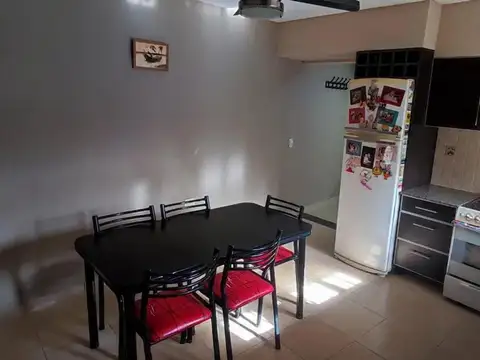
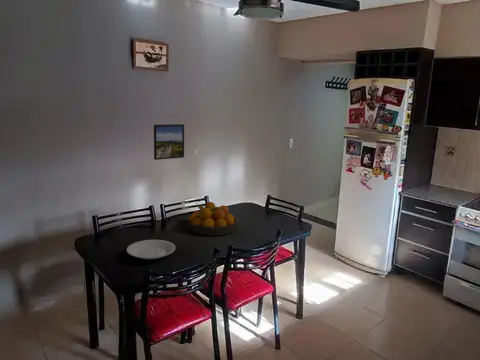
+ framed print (169, 141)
+ fruit bowl (212, 216)
+ plate (151, 251)
